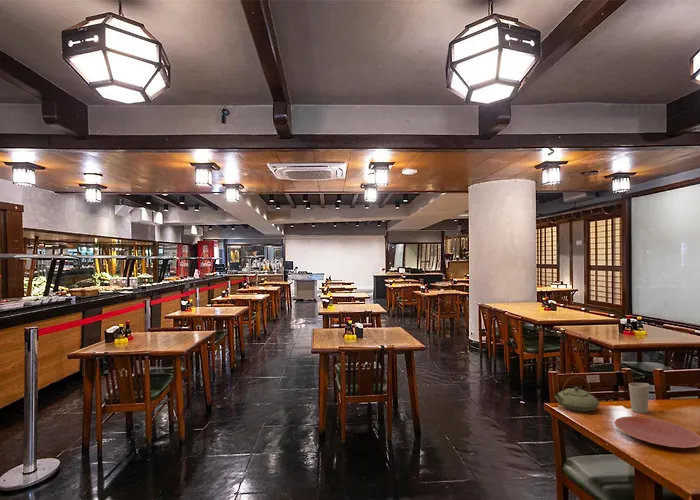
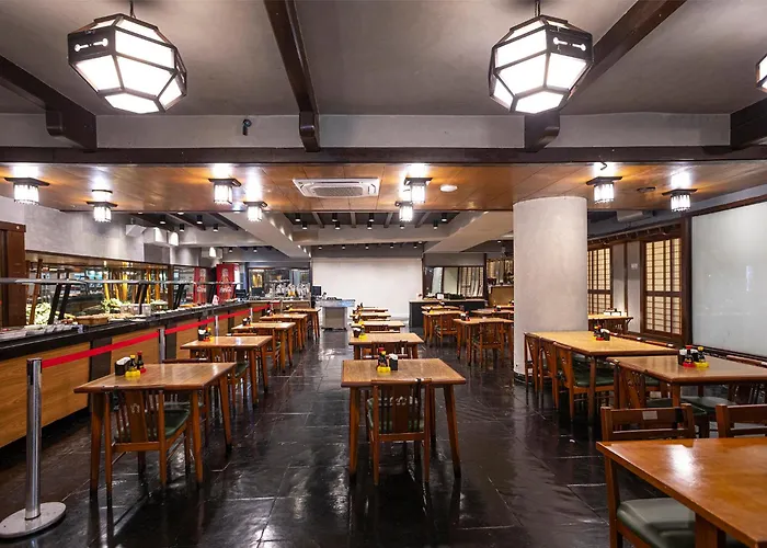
- teapot (574, 391)
- plate (656, 433)
- cup (639, 396)
